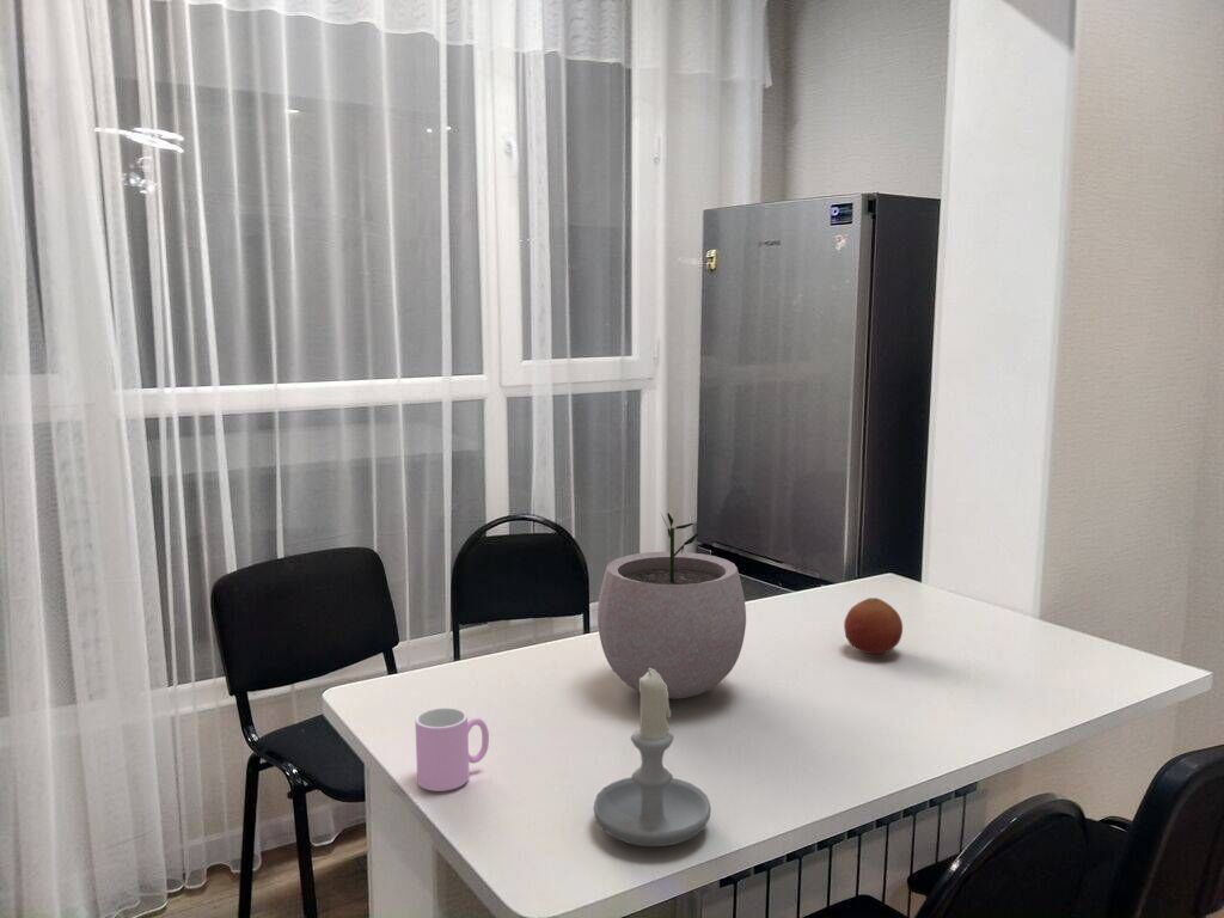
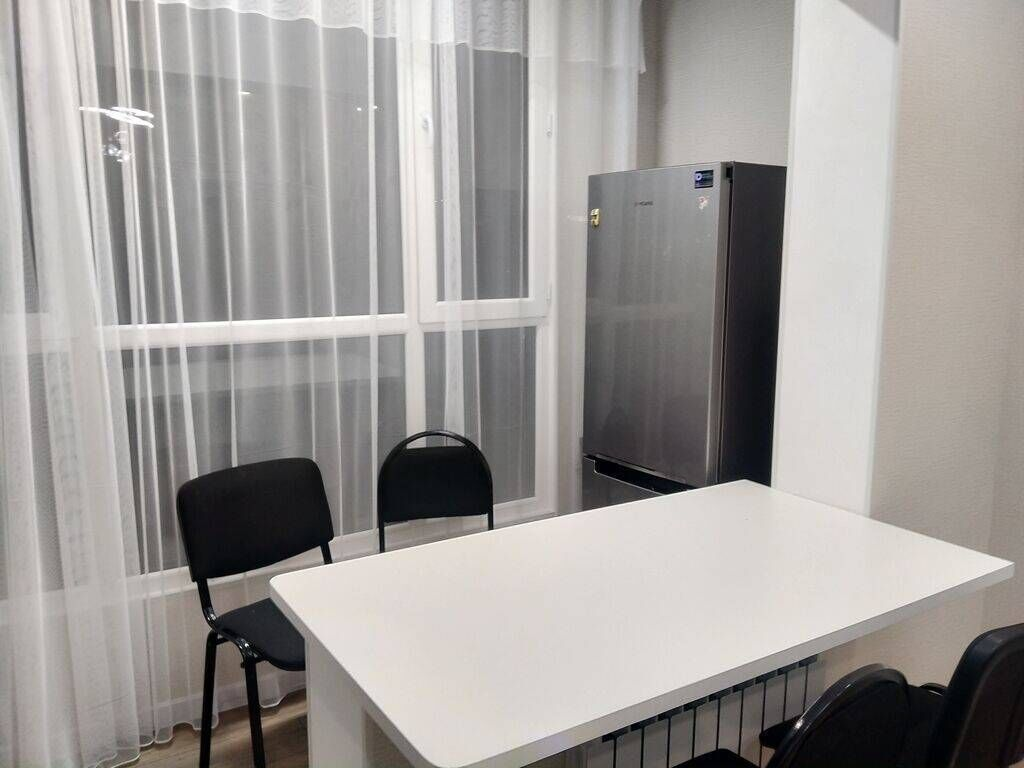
- cup (453, 746)
- fruit (873, 625)
- plant pot (671, 601)
- candle (651, 748)
